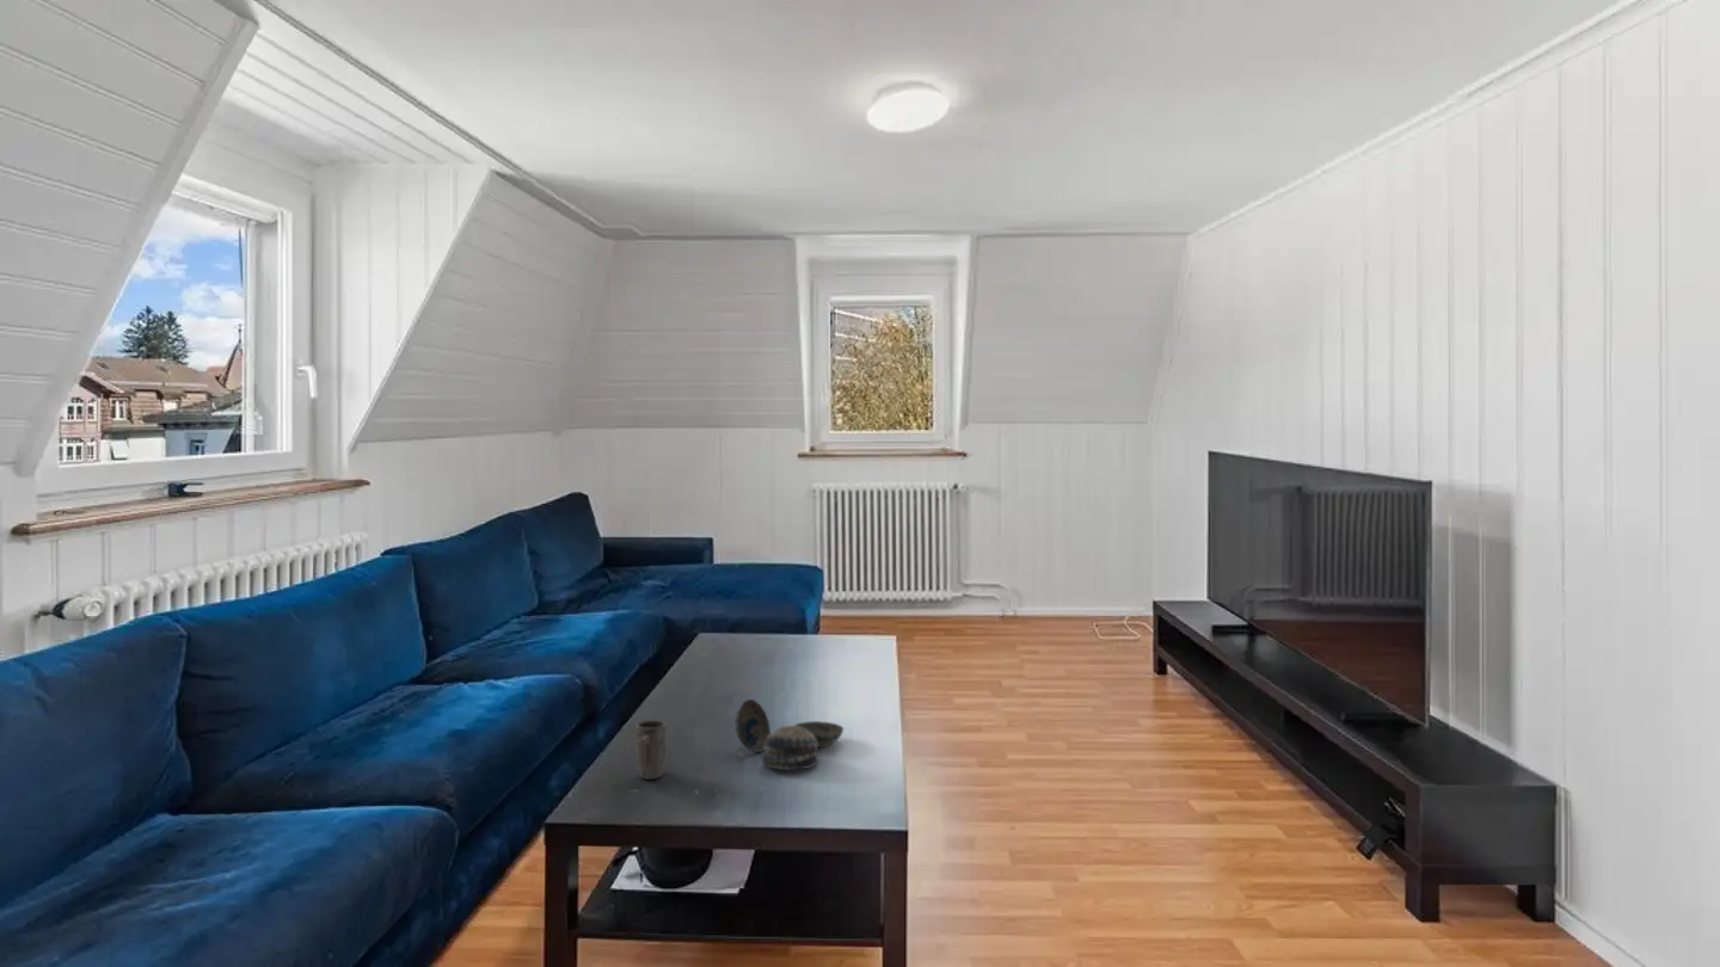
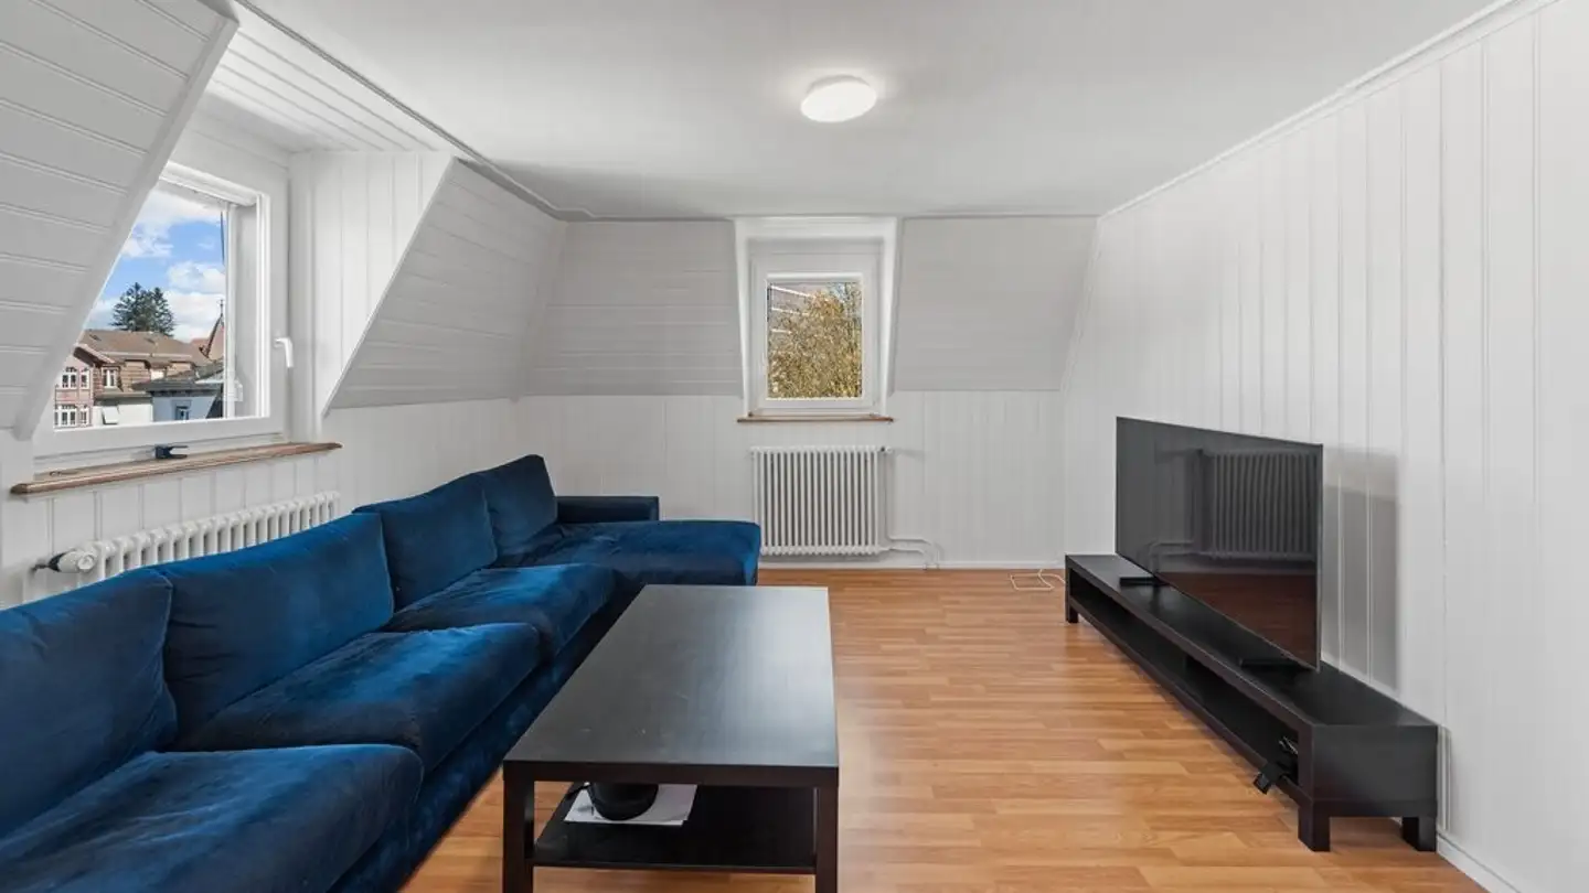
- mug (649, 751)
- decorative bowl (790, 728)
